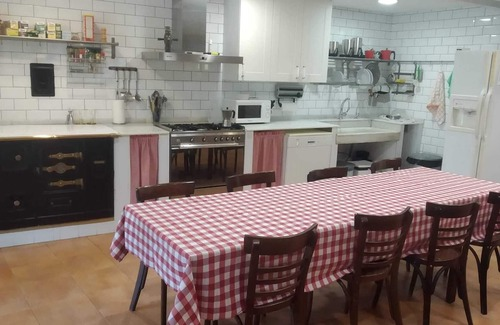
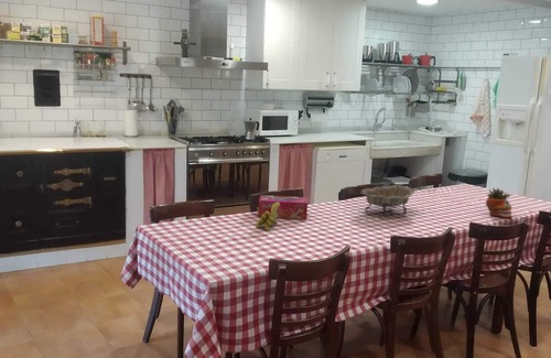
+ banana (271, 215)
+ succulent planter (500, 202)
+ decorative bowl (387, 199)
+ tissue box (282, 206)
